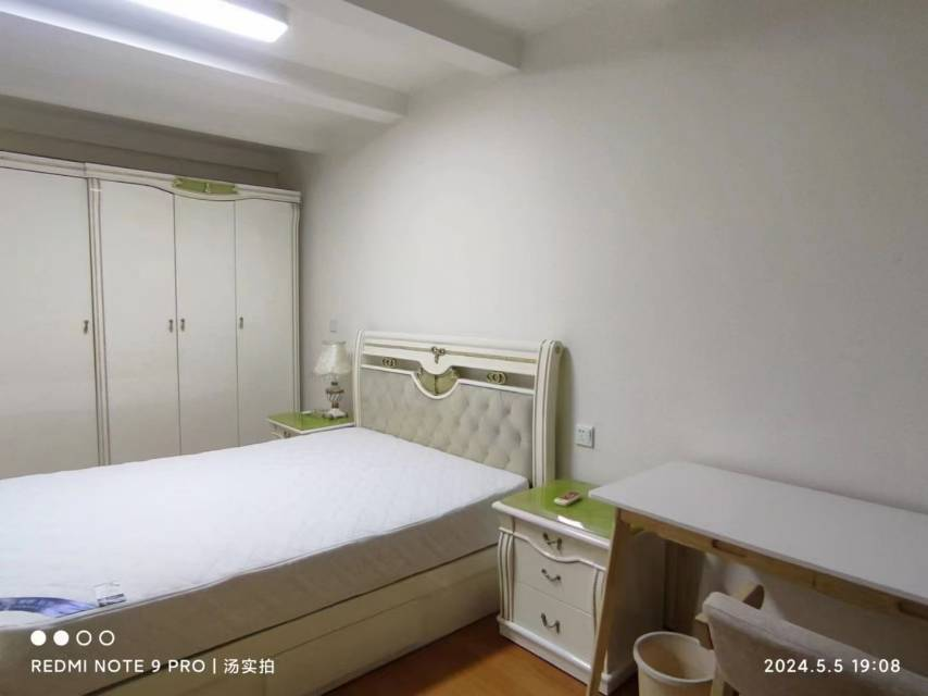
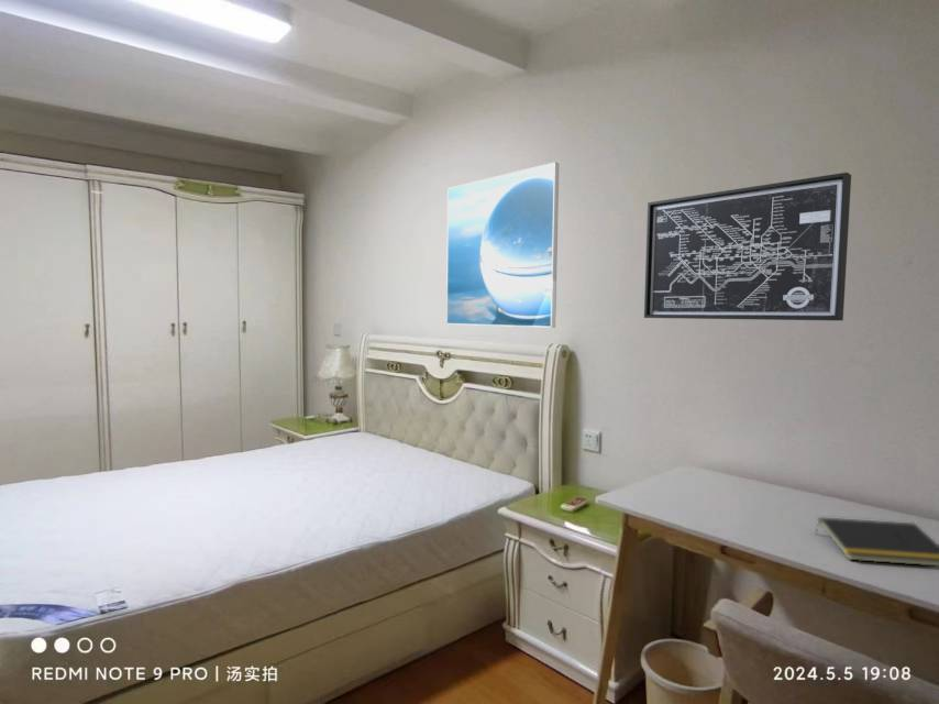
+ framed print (497, 252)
+ wall art (734, 255)
+ notepad (883, 540)
